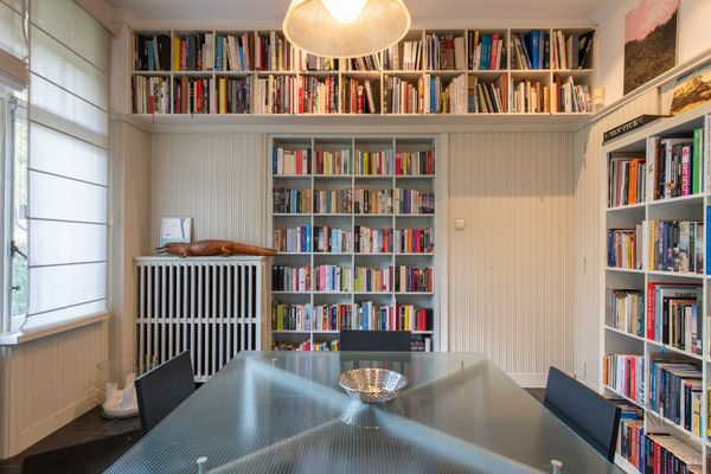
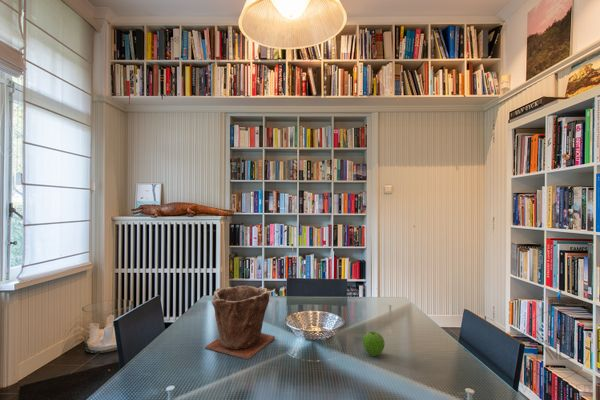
+ plant pot (241, 315)
+ fruit (373, 343)
